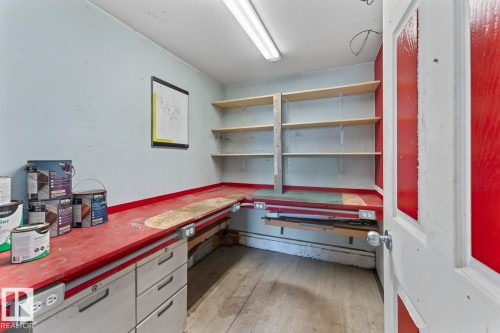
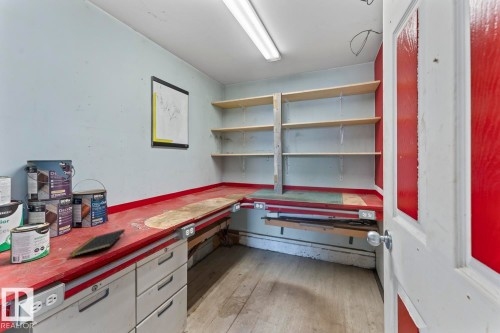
+ notepad (100, 241)
